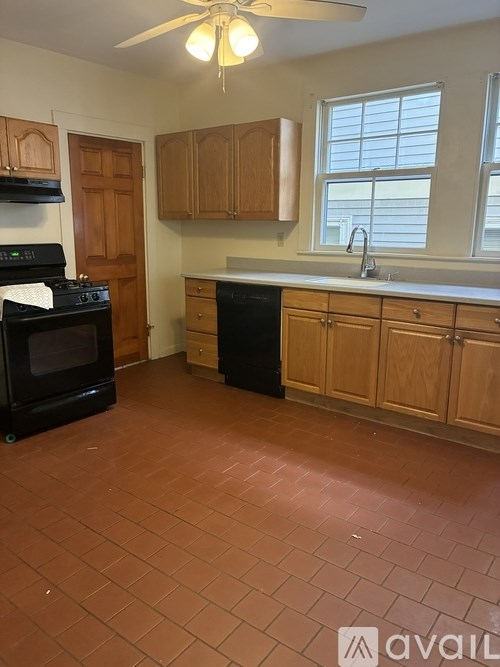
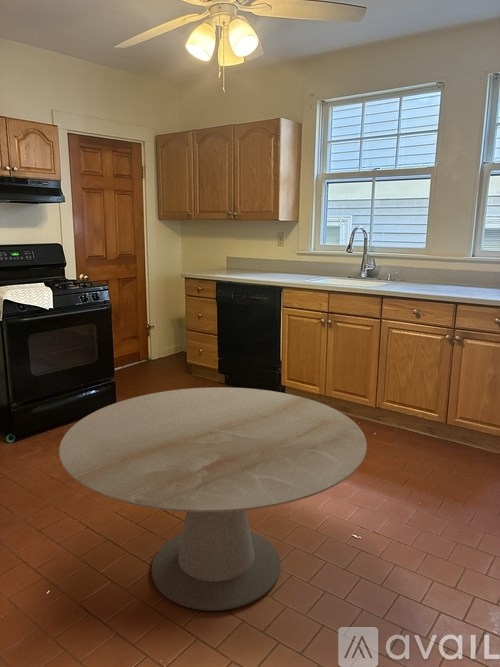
+ round table (216, 499)
